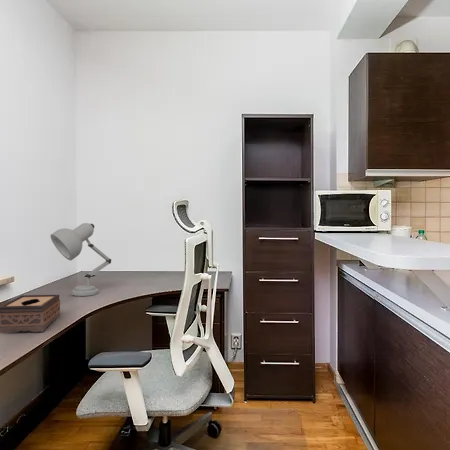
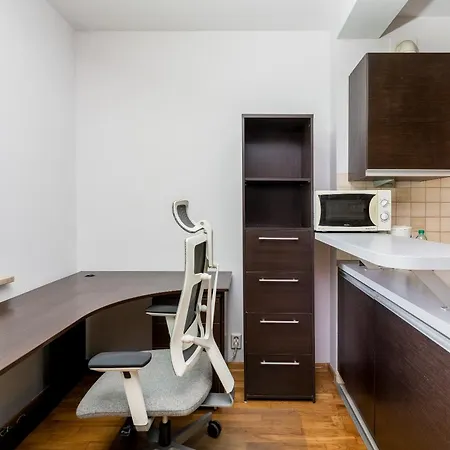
- tissue box (31, 312)
- desk lamp (76, 256)
